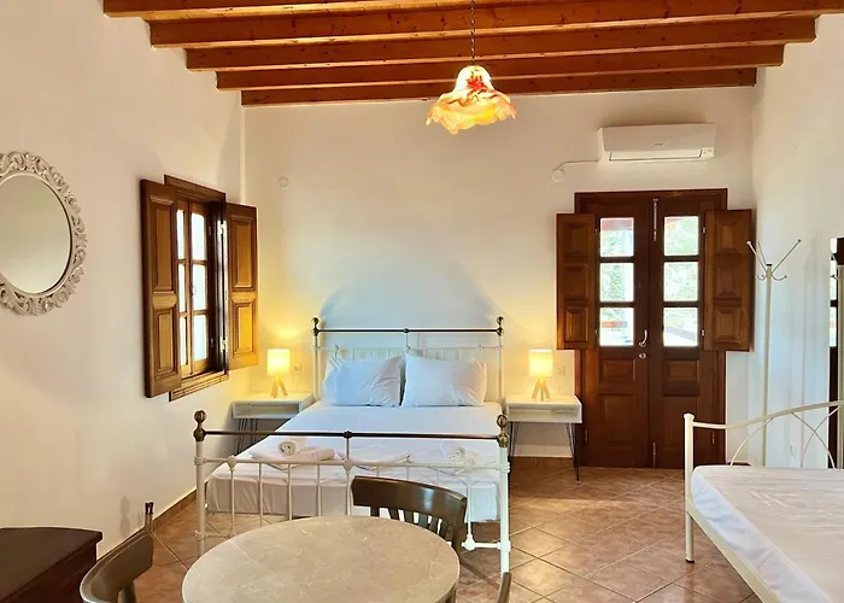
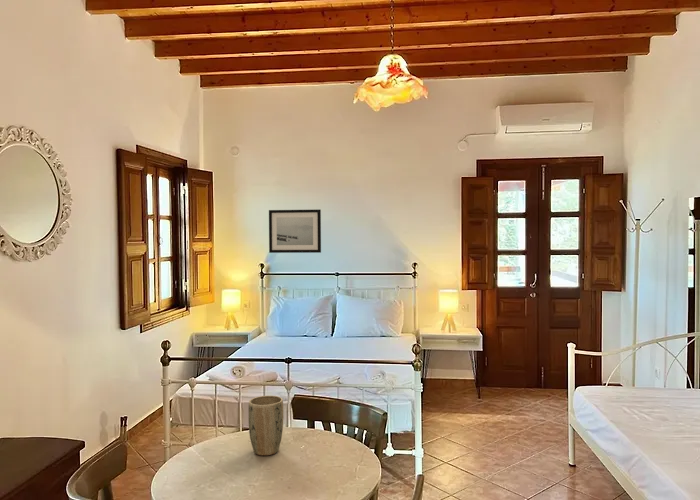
+ wall art (294, 231)
+ plant pot (266, 425)
